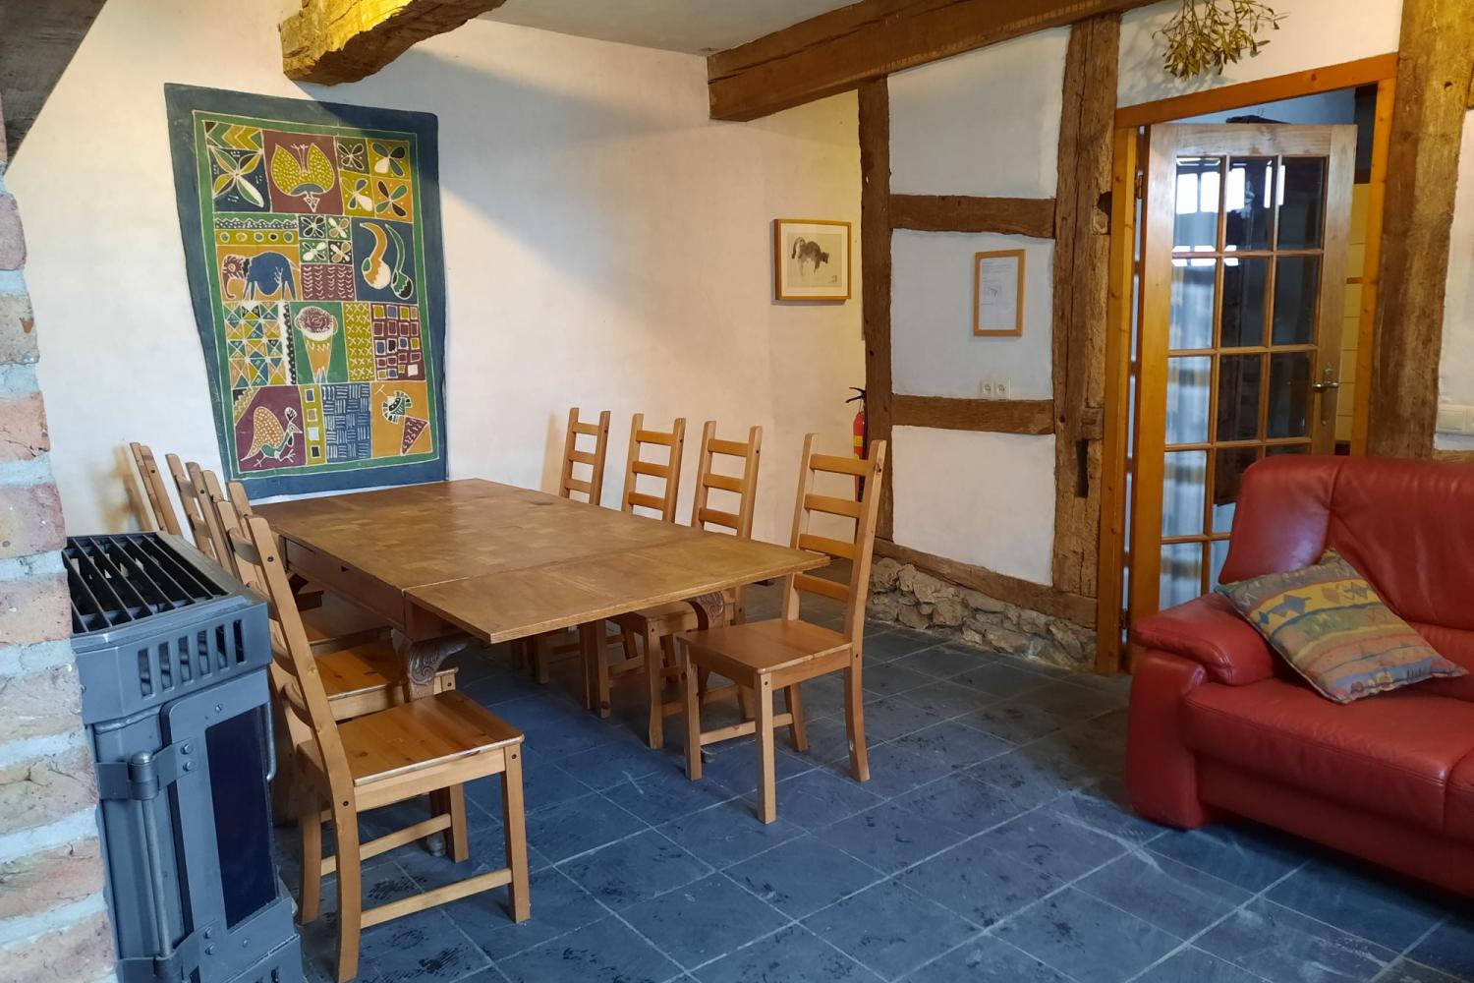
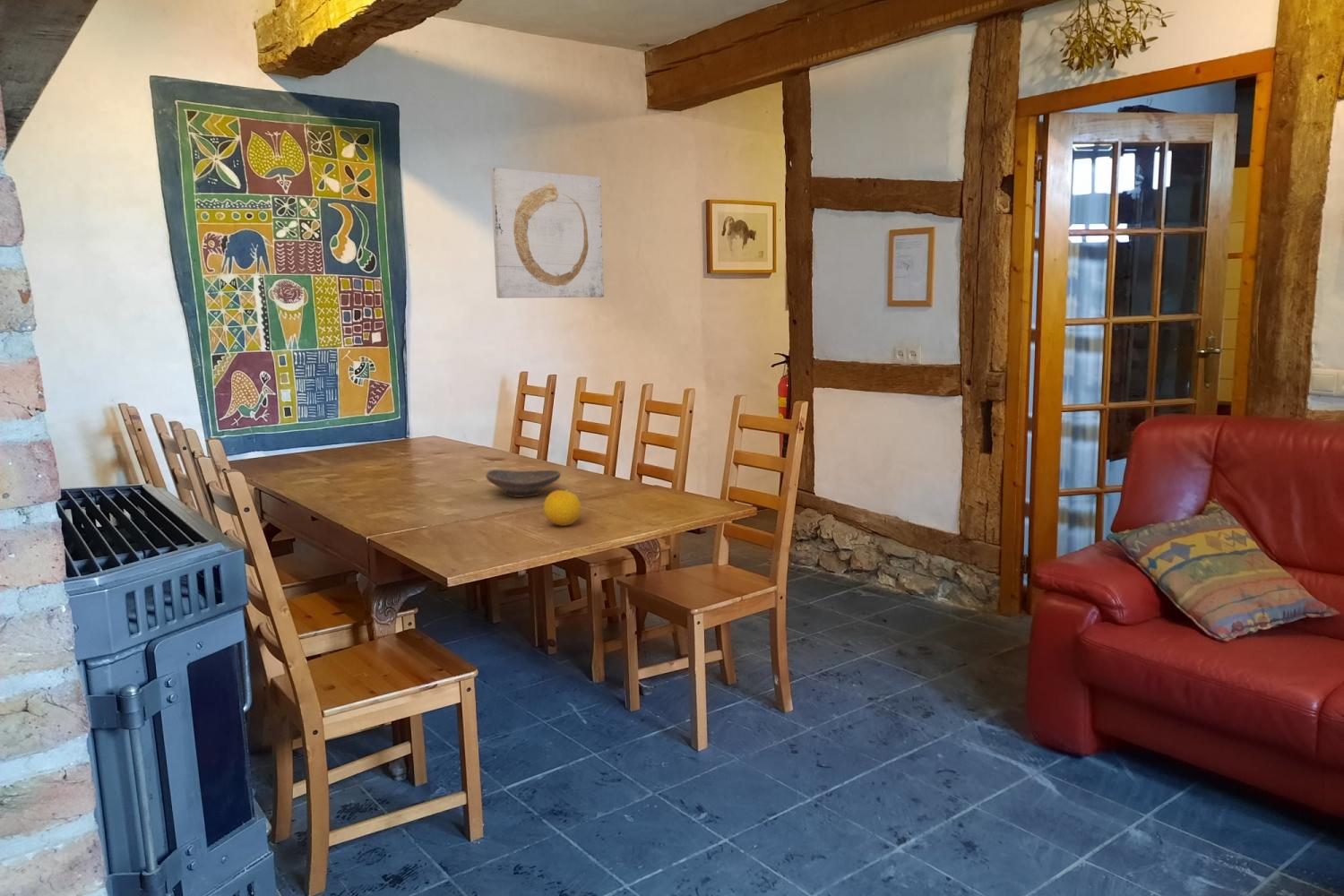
+ wall art (549, 236)
+ fruit (562, 507)
+ decorative bowl (523, 482)
